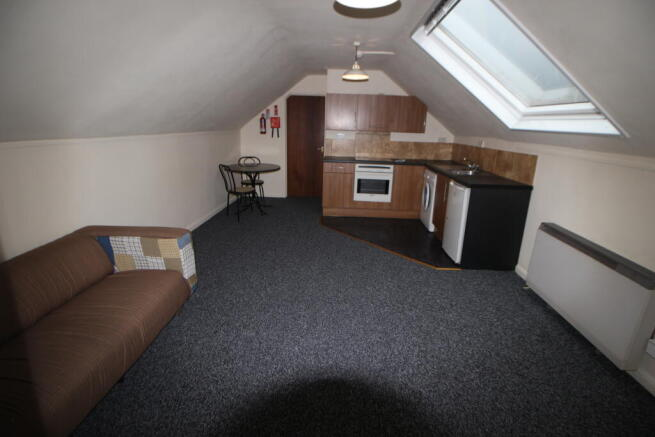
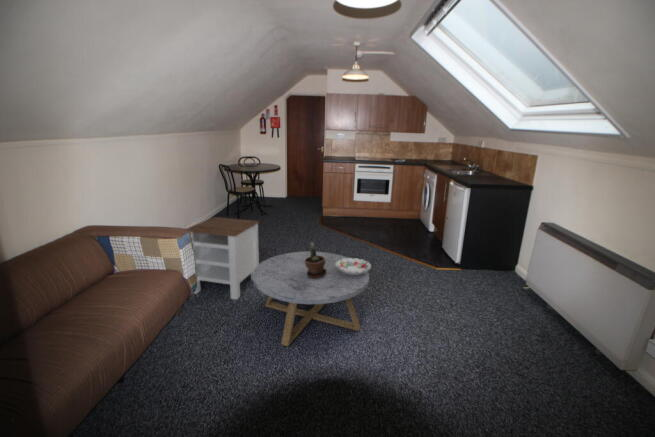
+ side table (225, 256)
+ potted plant (315, 260)
+ decorative bowl (353, 267)
+ coffee table (311, 294)
